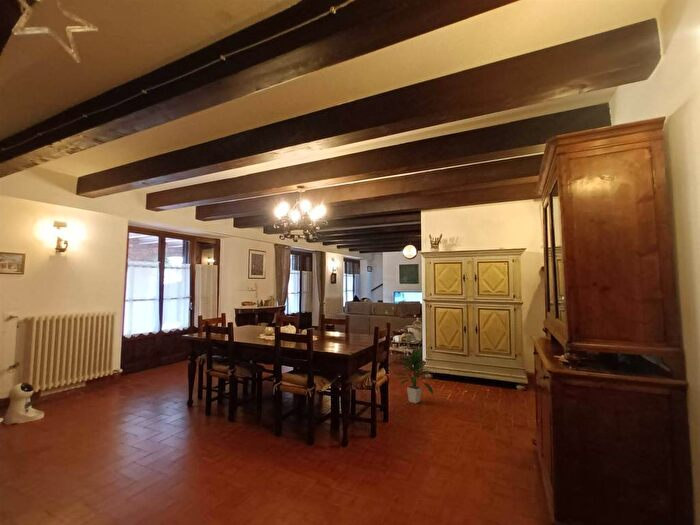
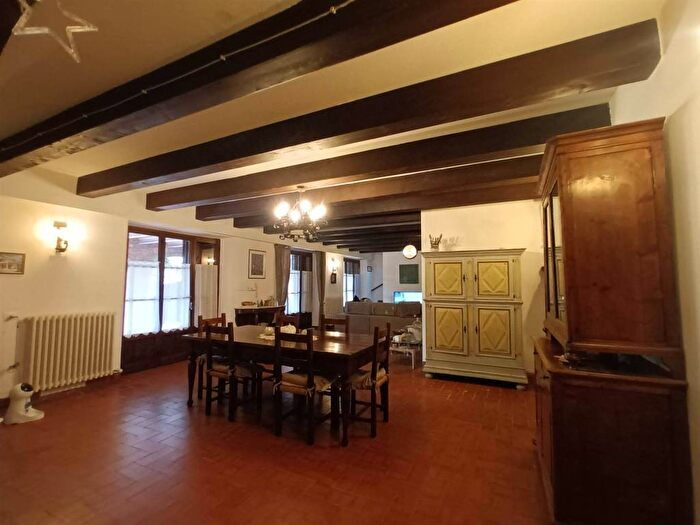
- indoor plant (414, 375)
